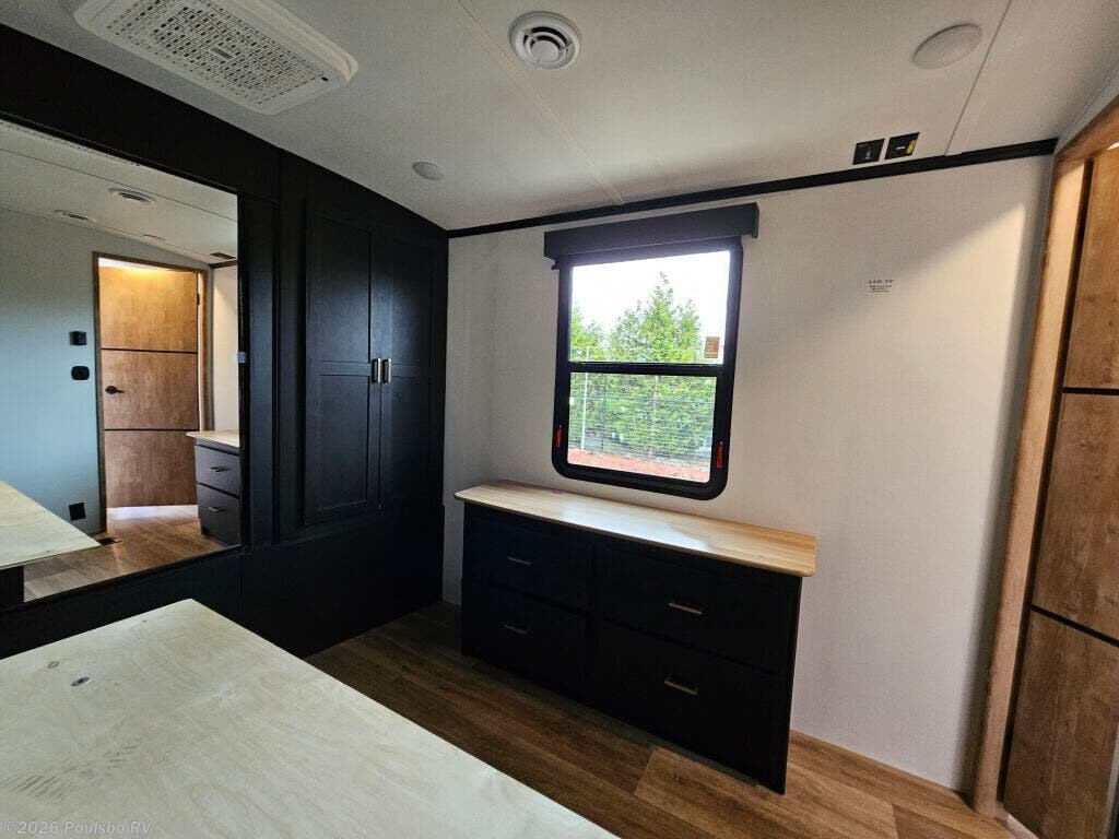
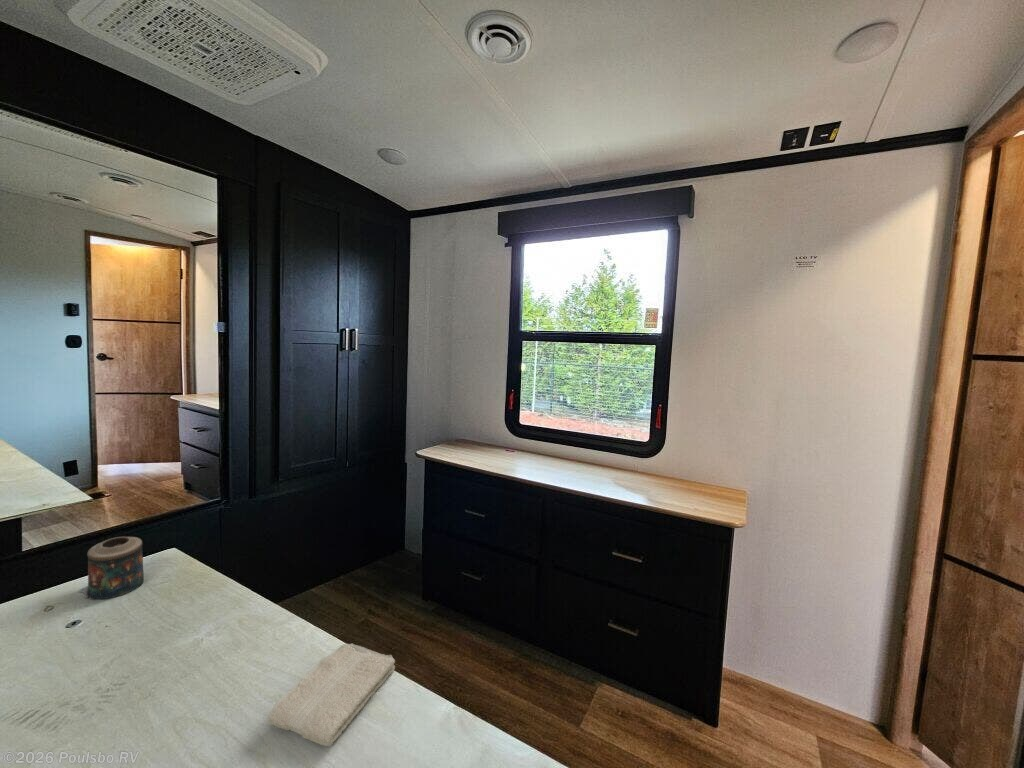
+ candle (110, 564)
+ washcloth (338, 686)
